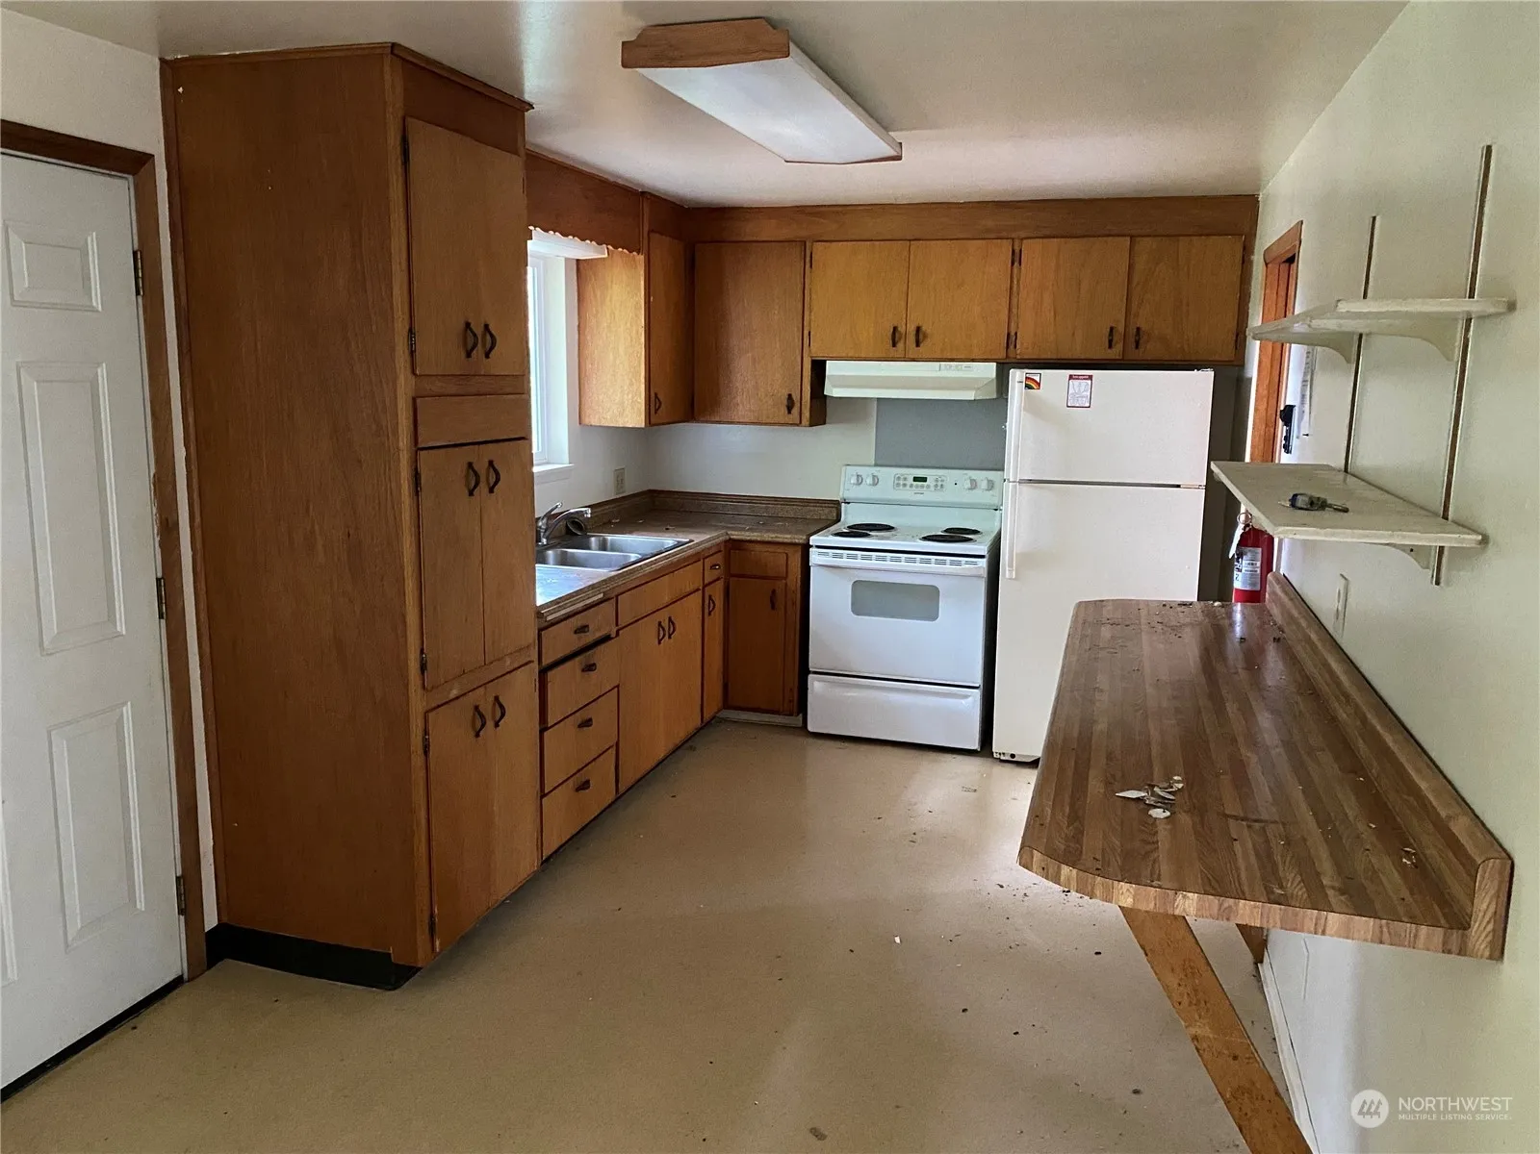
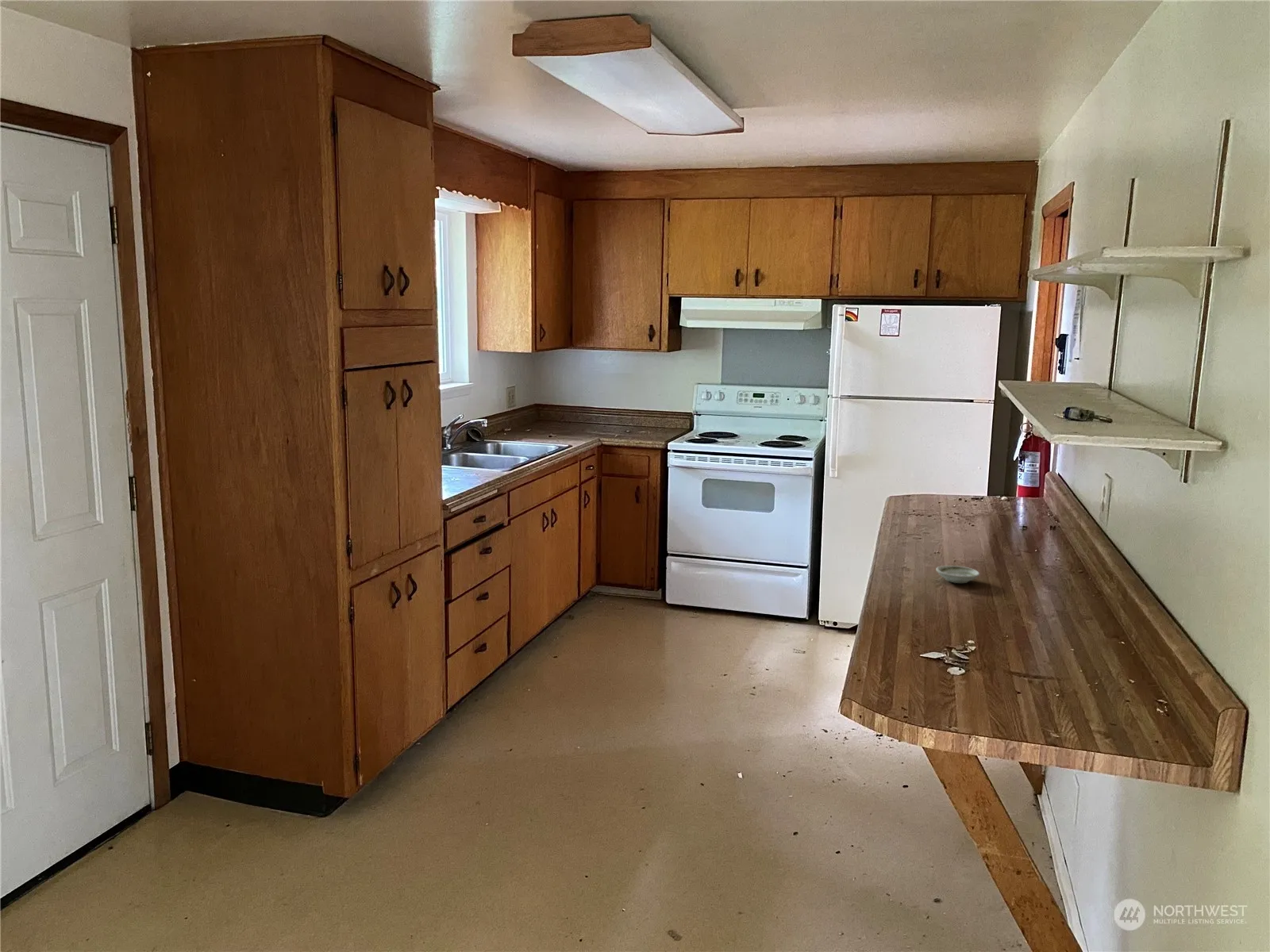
+ saucer (957, 575)
